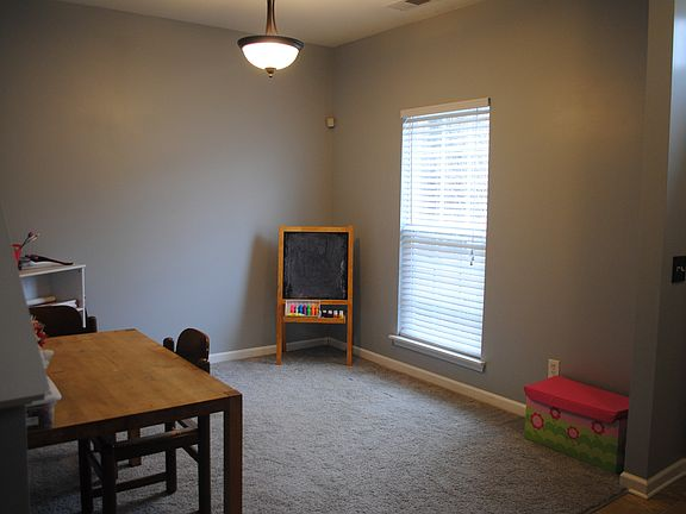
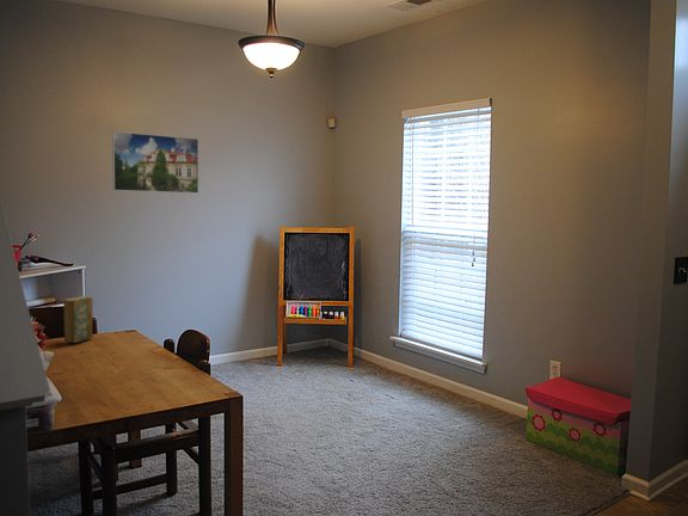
+ hardback book (80, 320)
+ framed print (156, 164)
